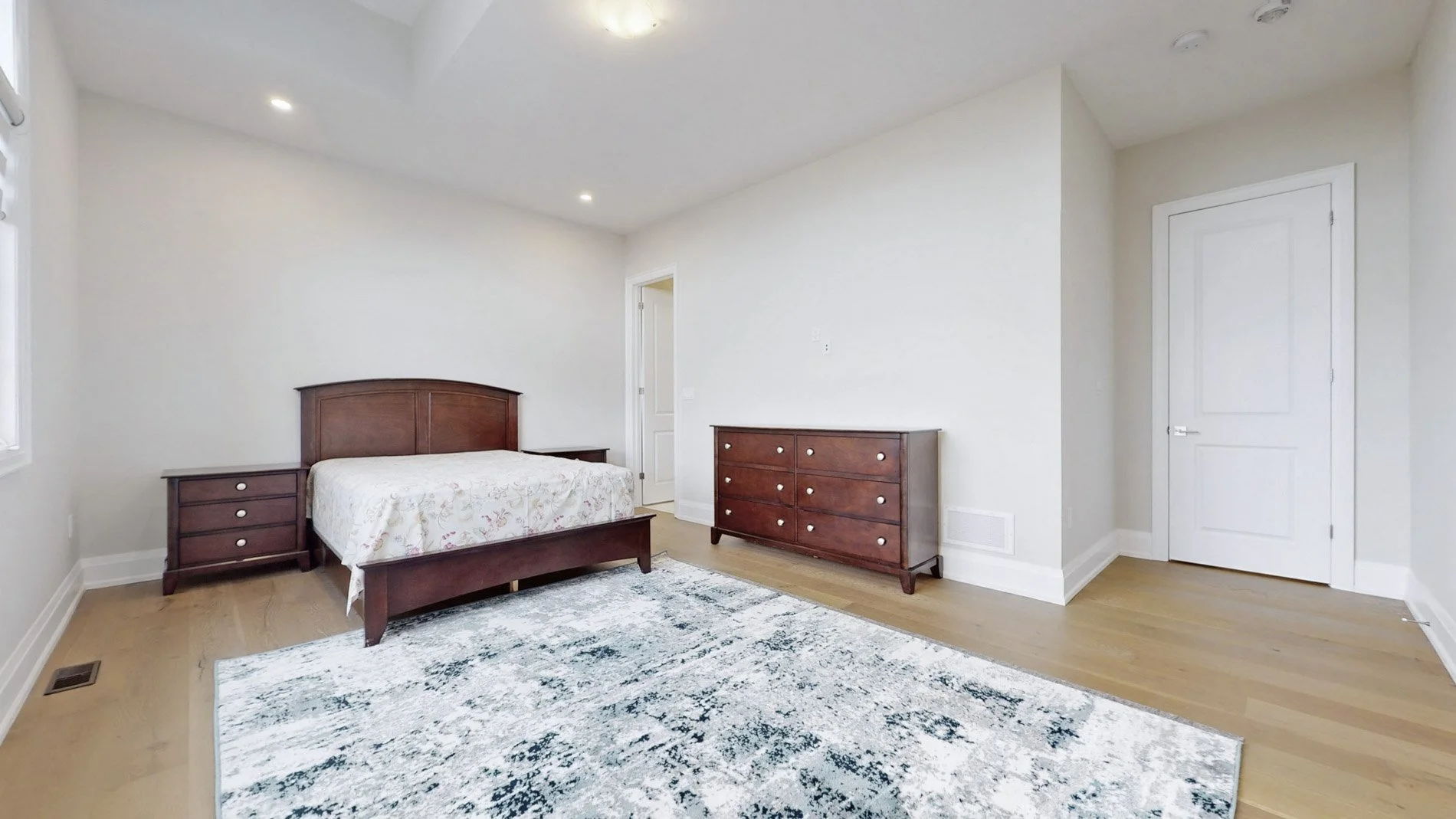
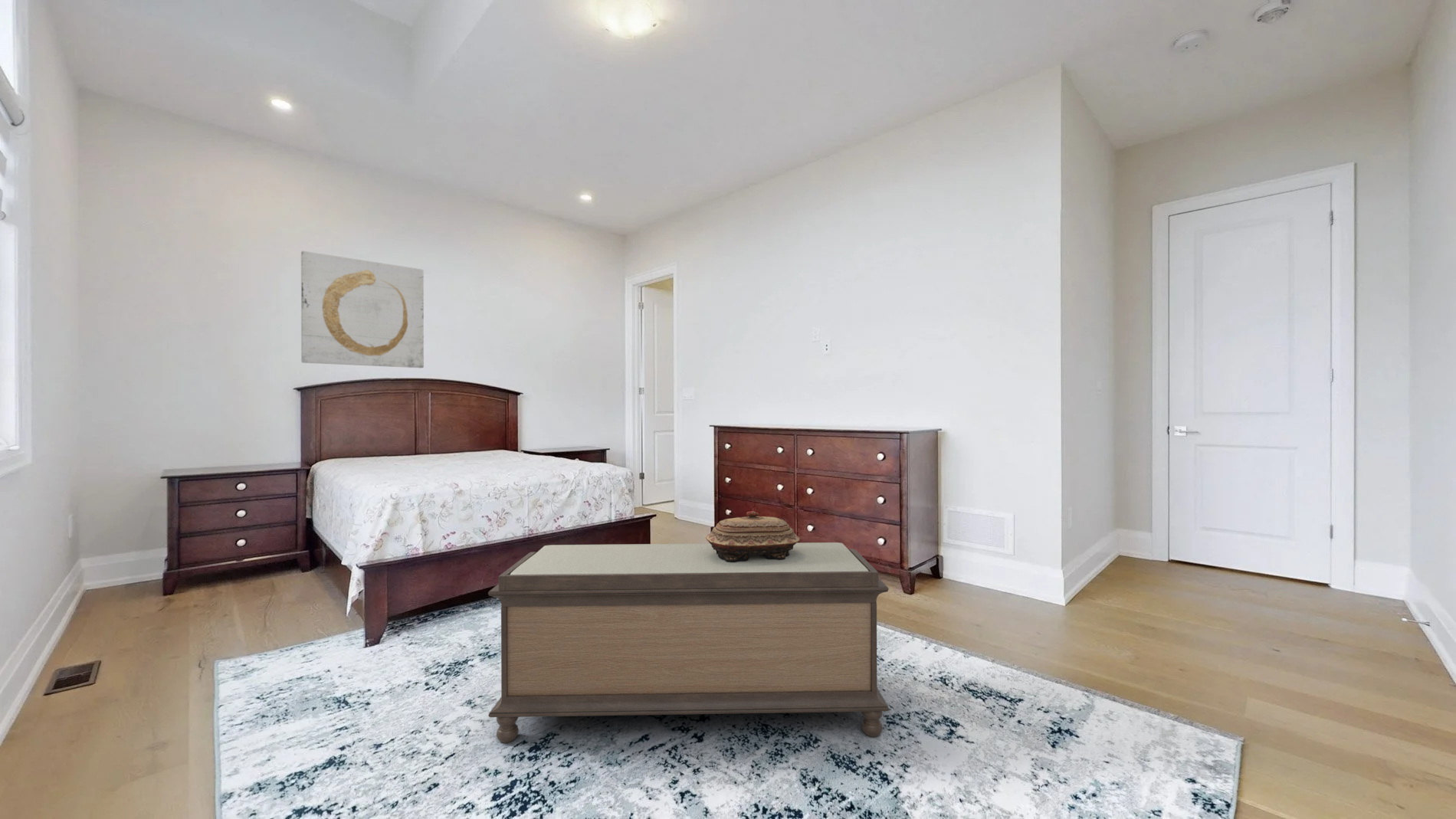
+ wall art (366, 313)
+ bench (693, 632)
+ decorative box (753, 532)
